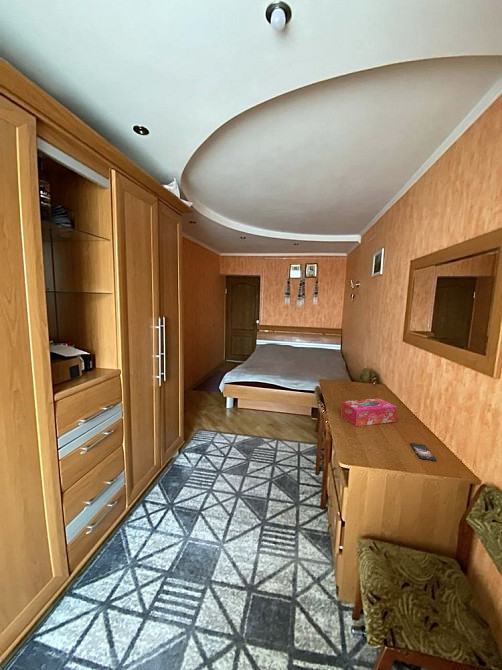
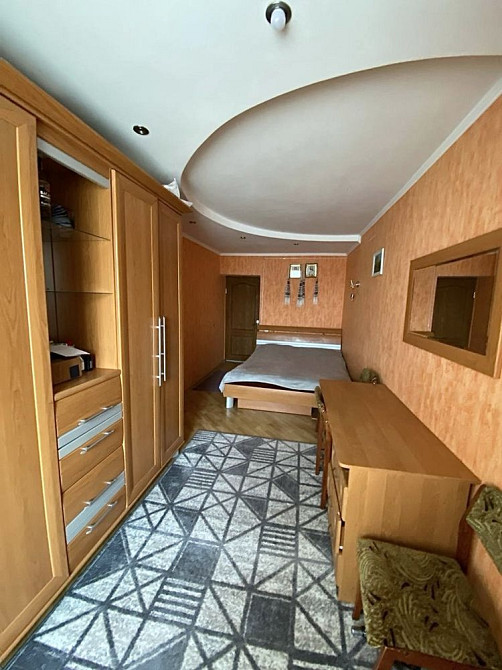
- smartphone (422, 451)
- tissue box (368, 411)
